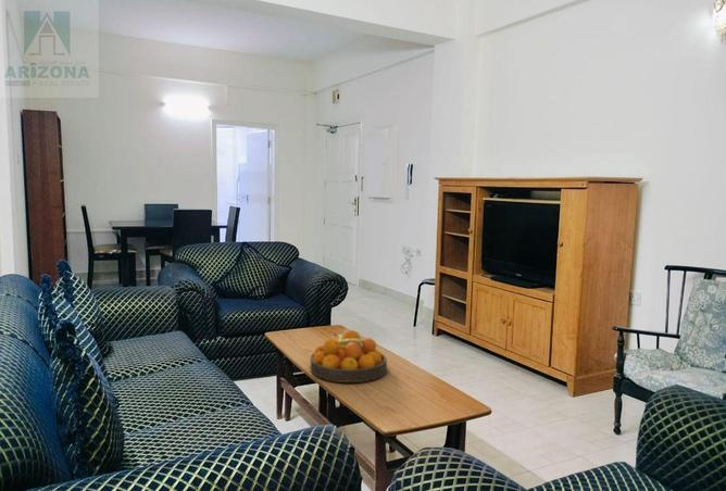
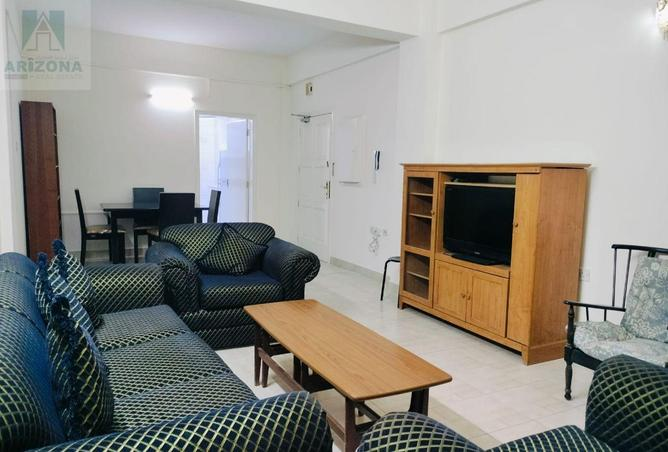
- fruit bowl (348, 352)
